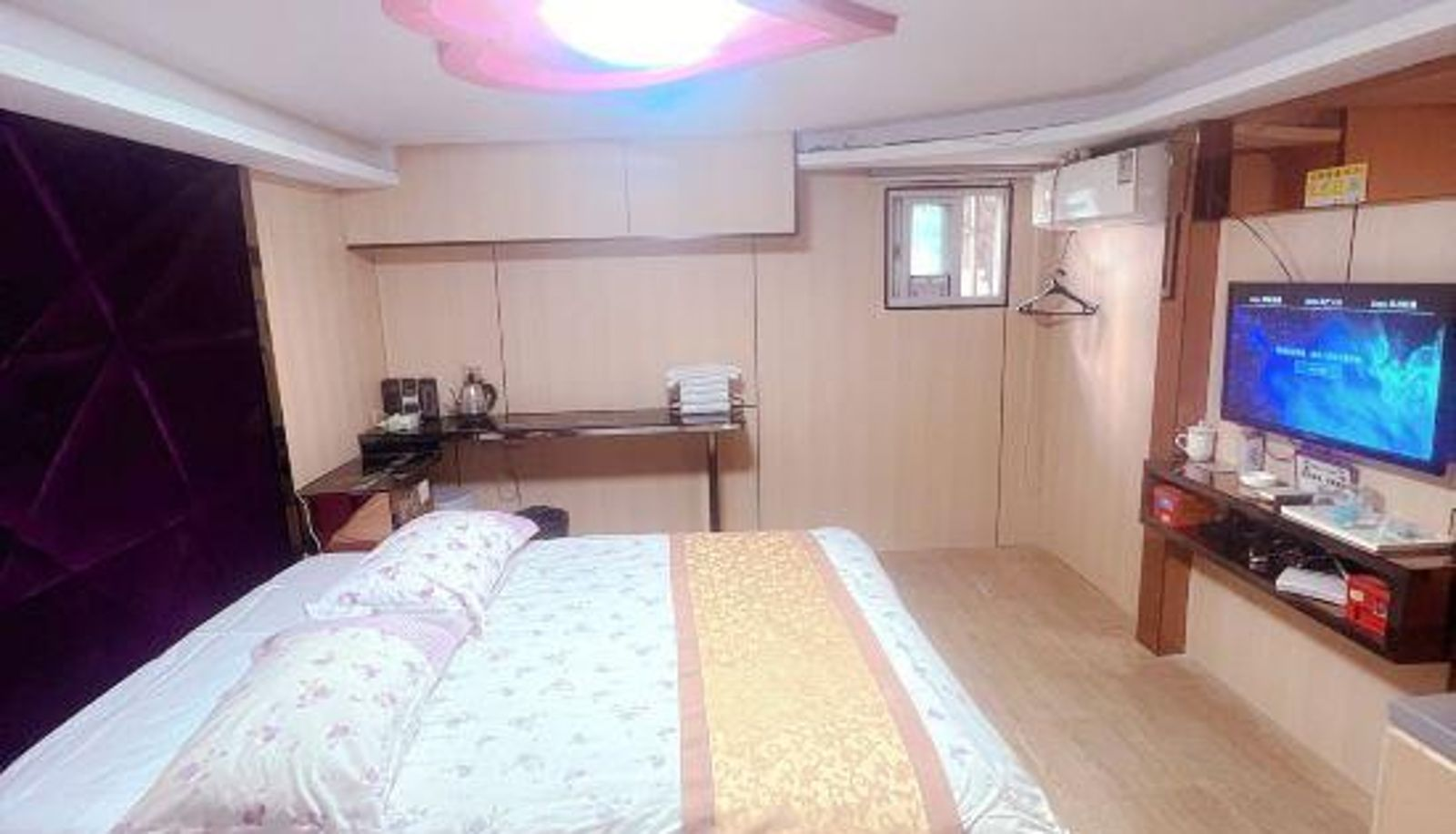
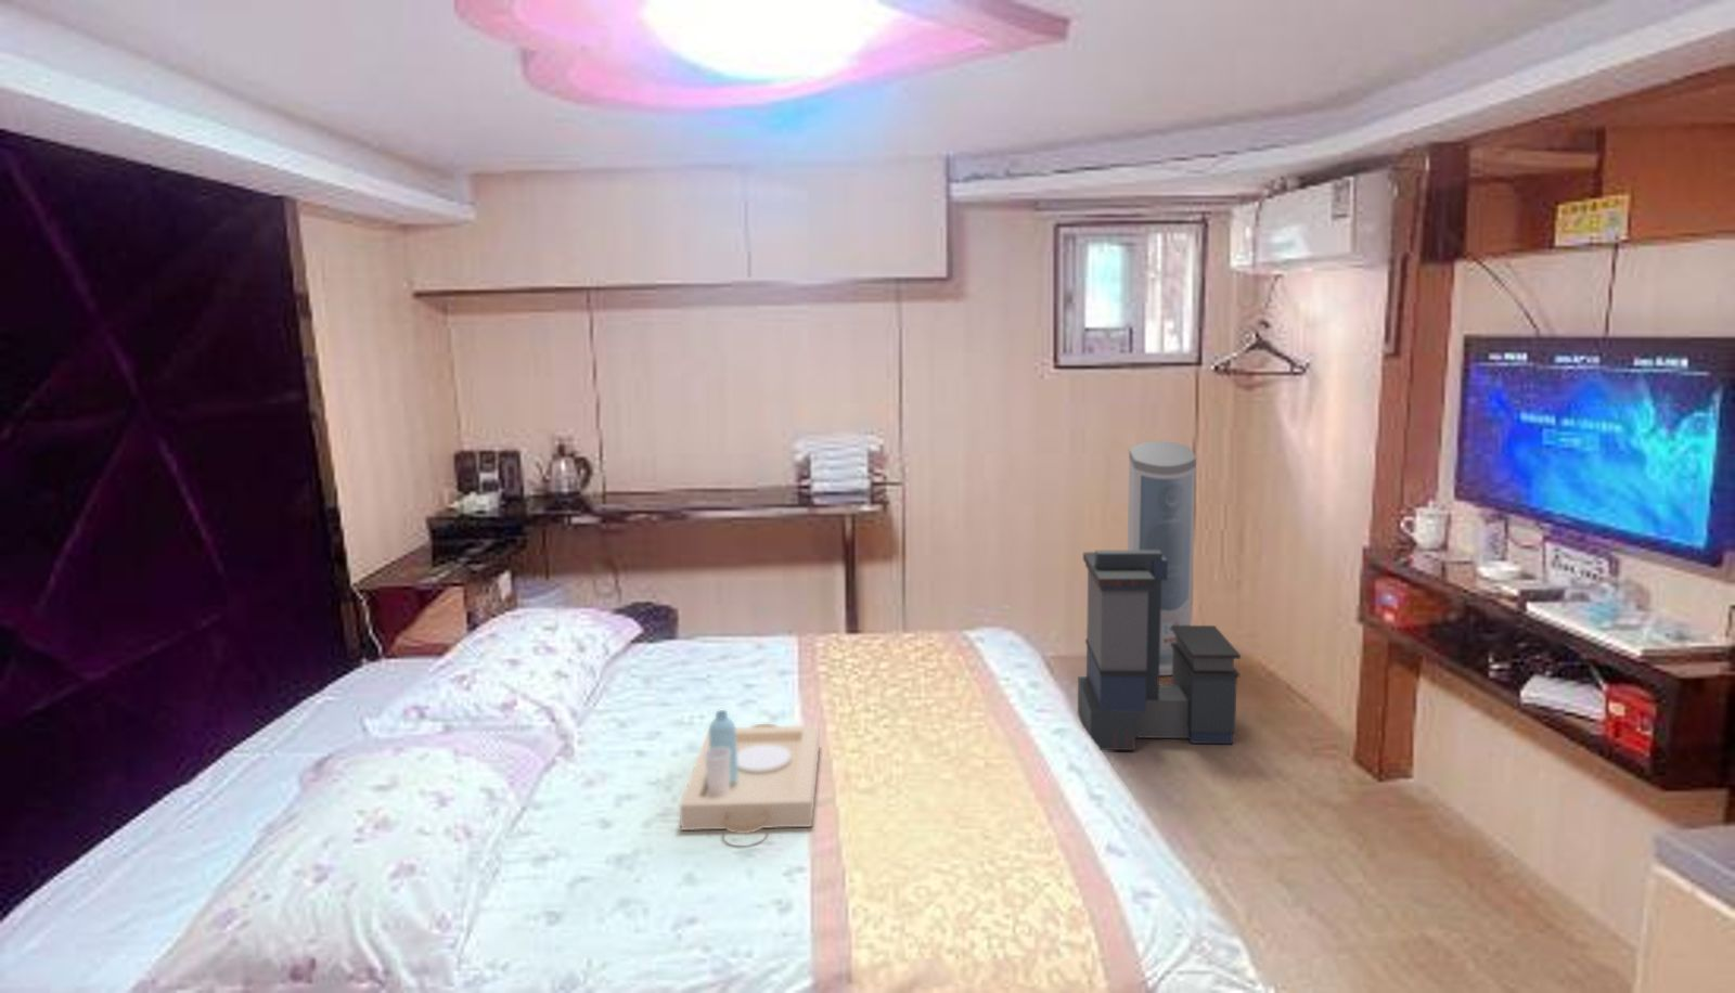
+ serving tray (753, 743)
+ storage bin (1156, 641)
+ air purifier (1163, 555)
